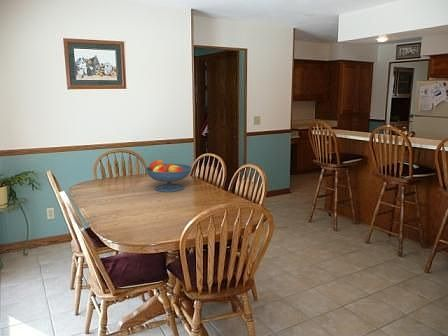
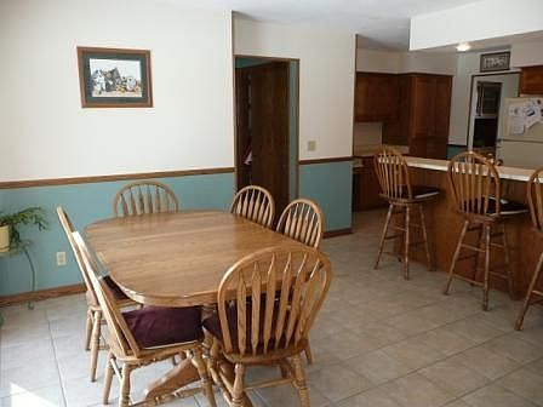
- fruit bowl (169, 174)
